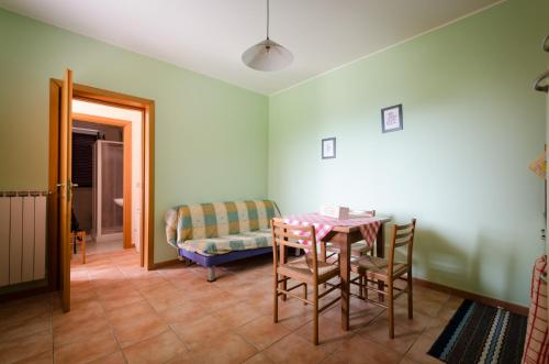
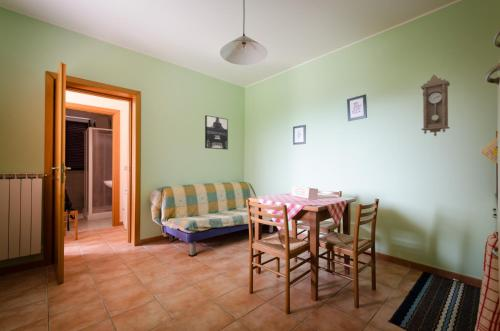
+ pendulum clock (435, 106)
+ wall art (216, 133)
